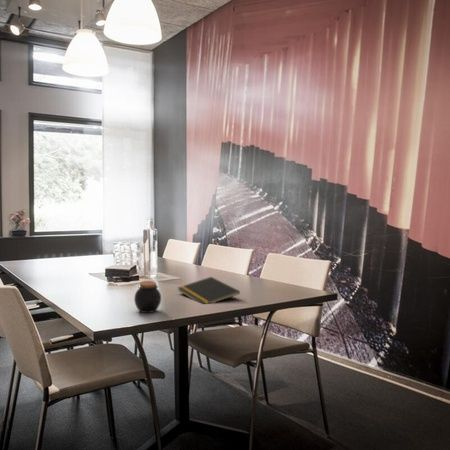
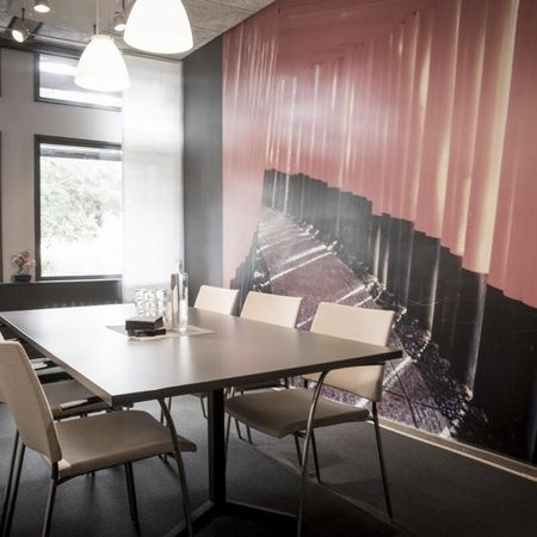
- notepad (207, 290)
- jar (147, 296)
